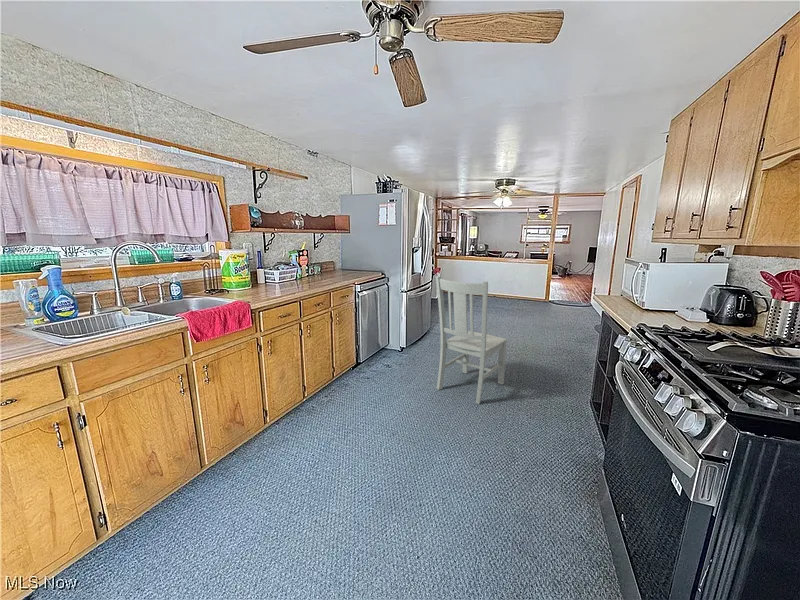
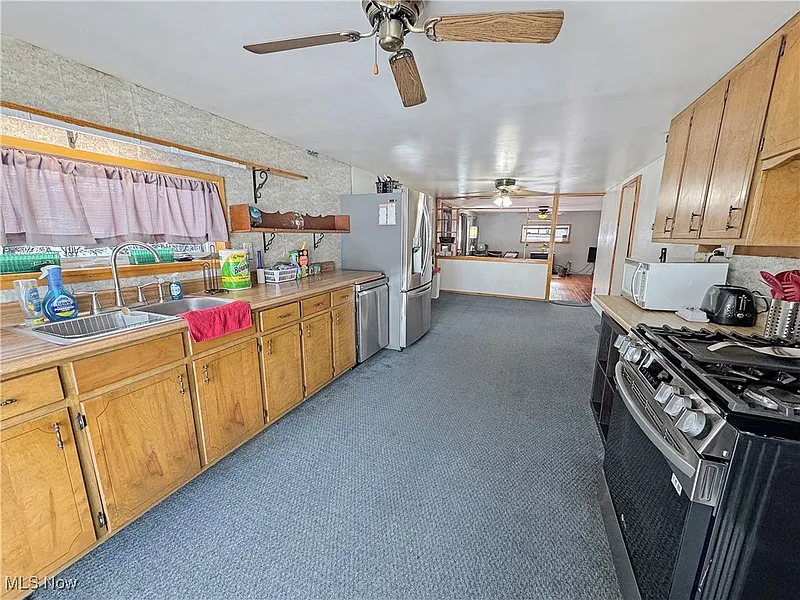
- chair (472, 333)
